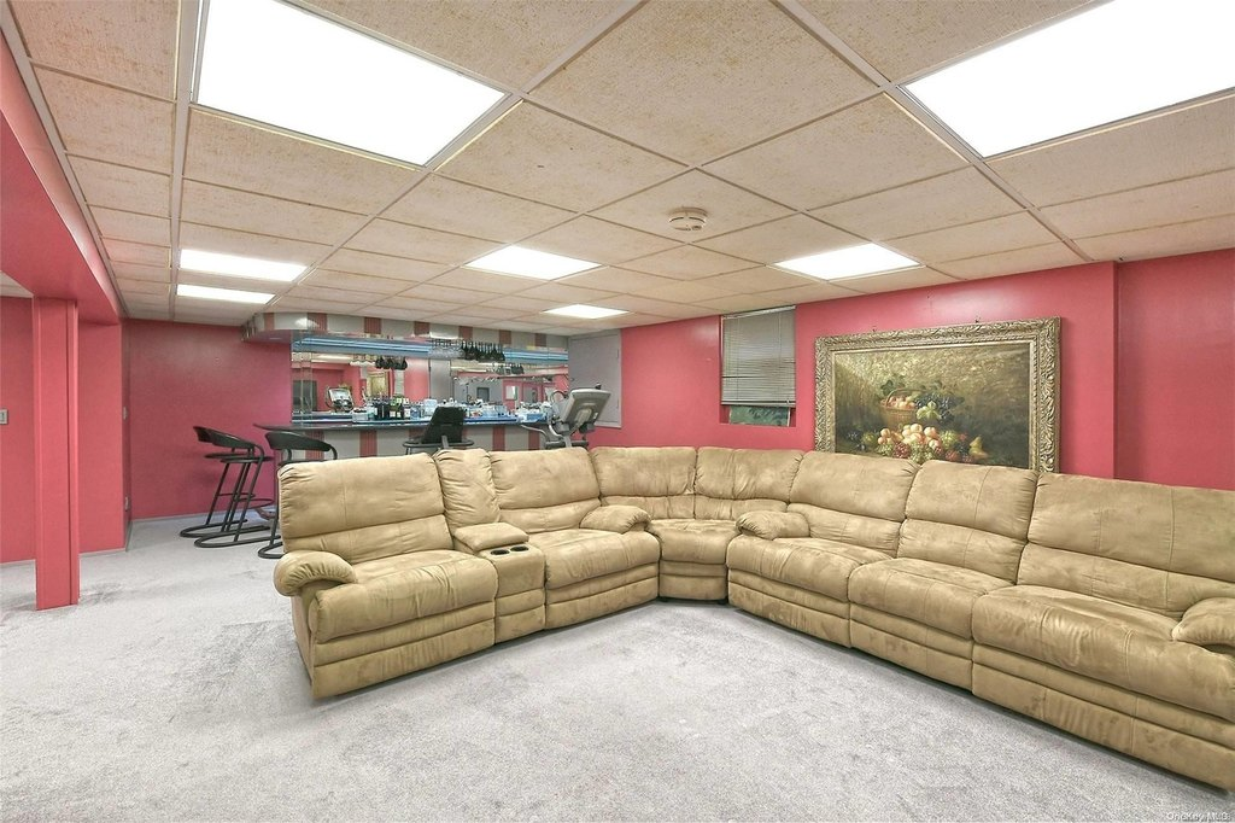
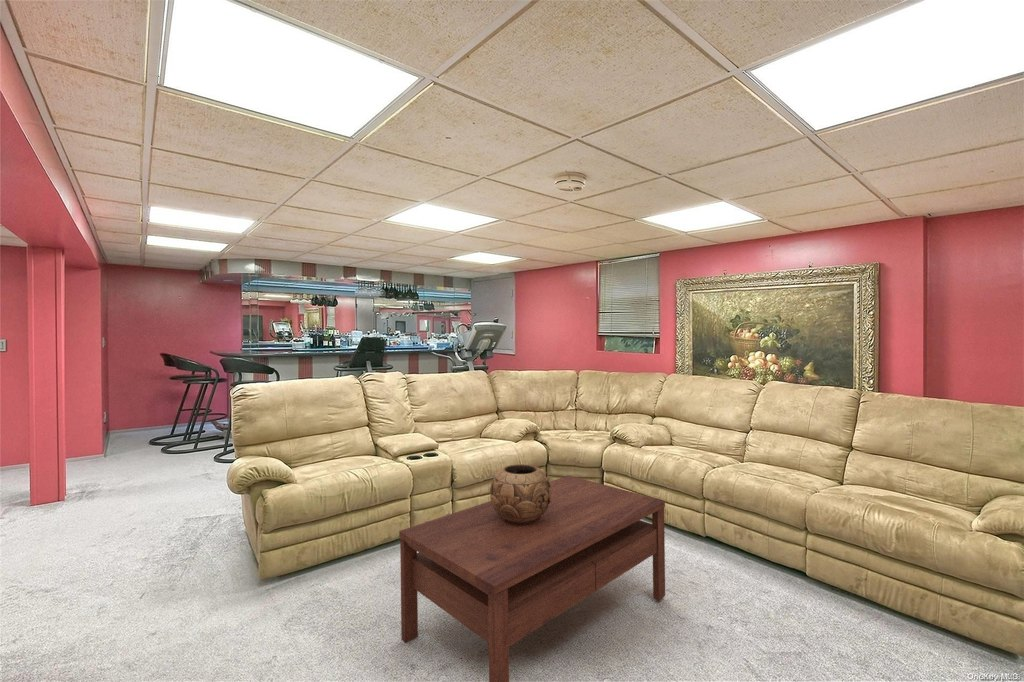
+ coffee table (542, 565)
+ decorative bowl (520, 492)
